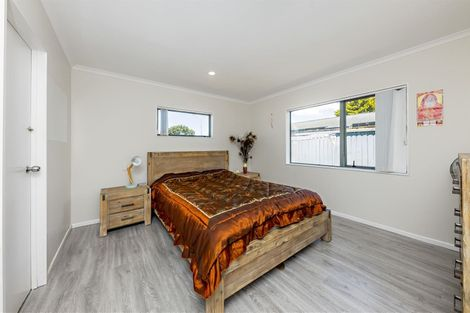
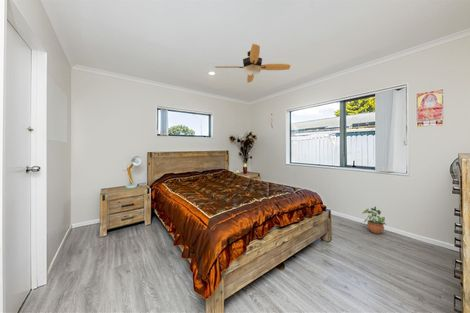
+ potted plant (374, 219)
+ ceiling fan (252, 64)
